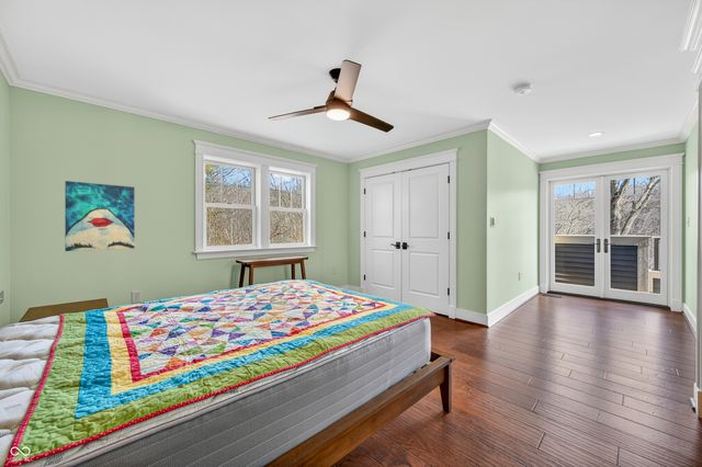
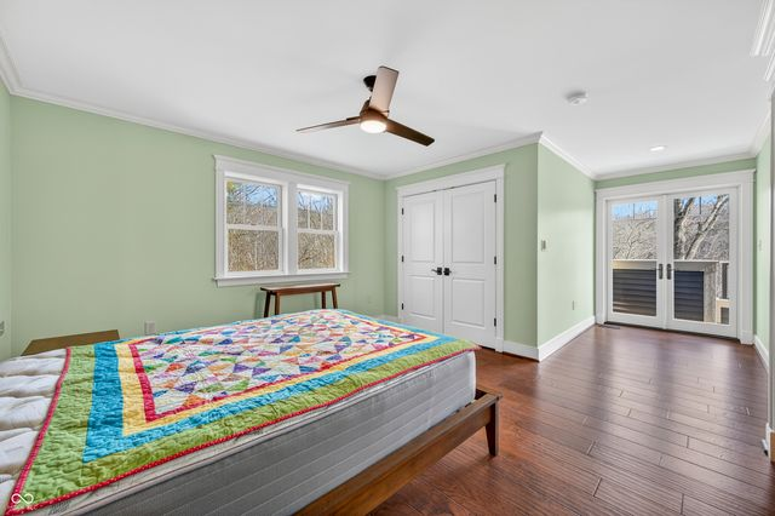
- wall art (101, 217)
